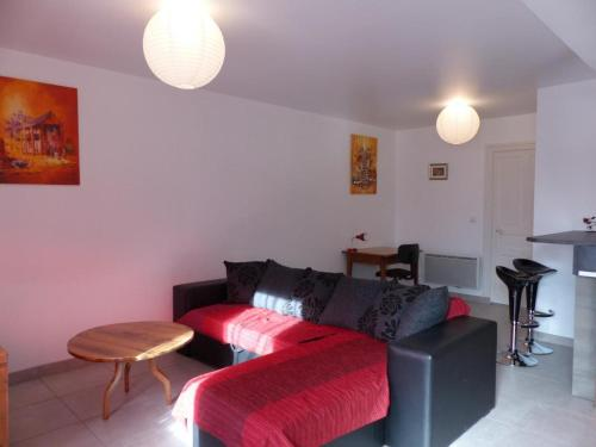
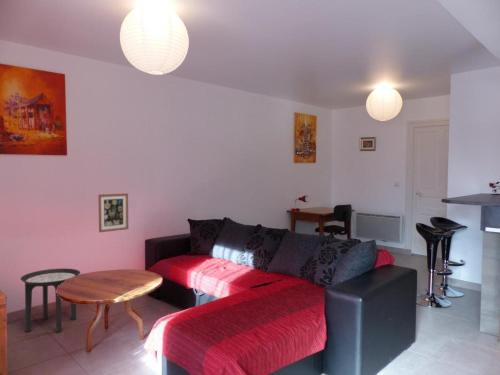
+ wall art (113, 212)
+ side table (47, 299)
